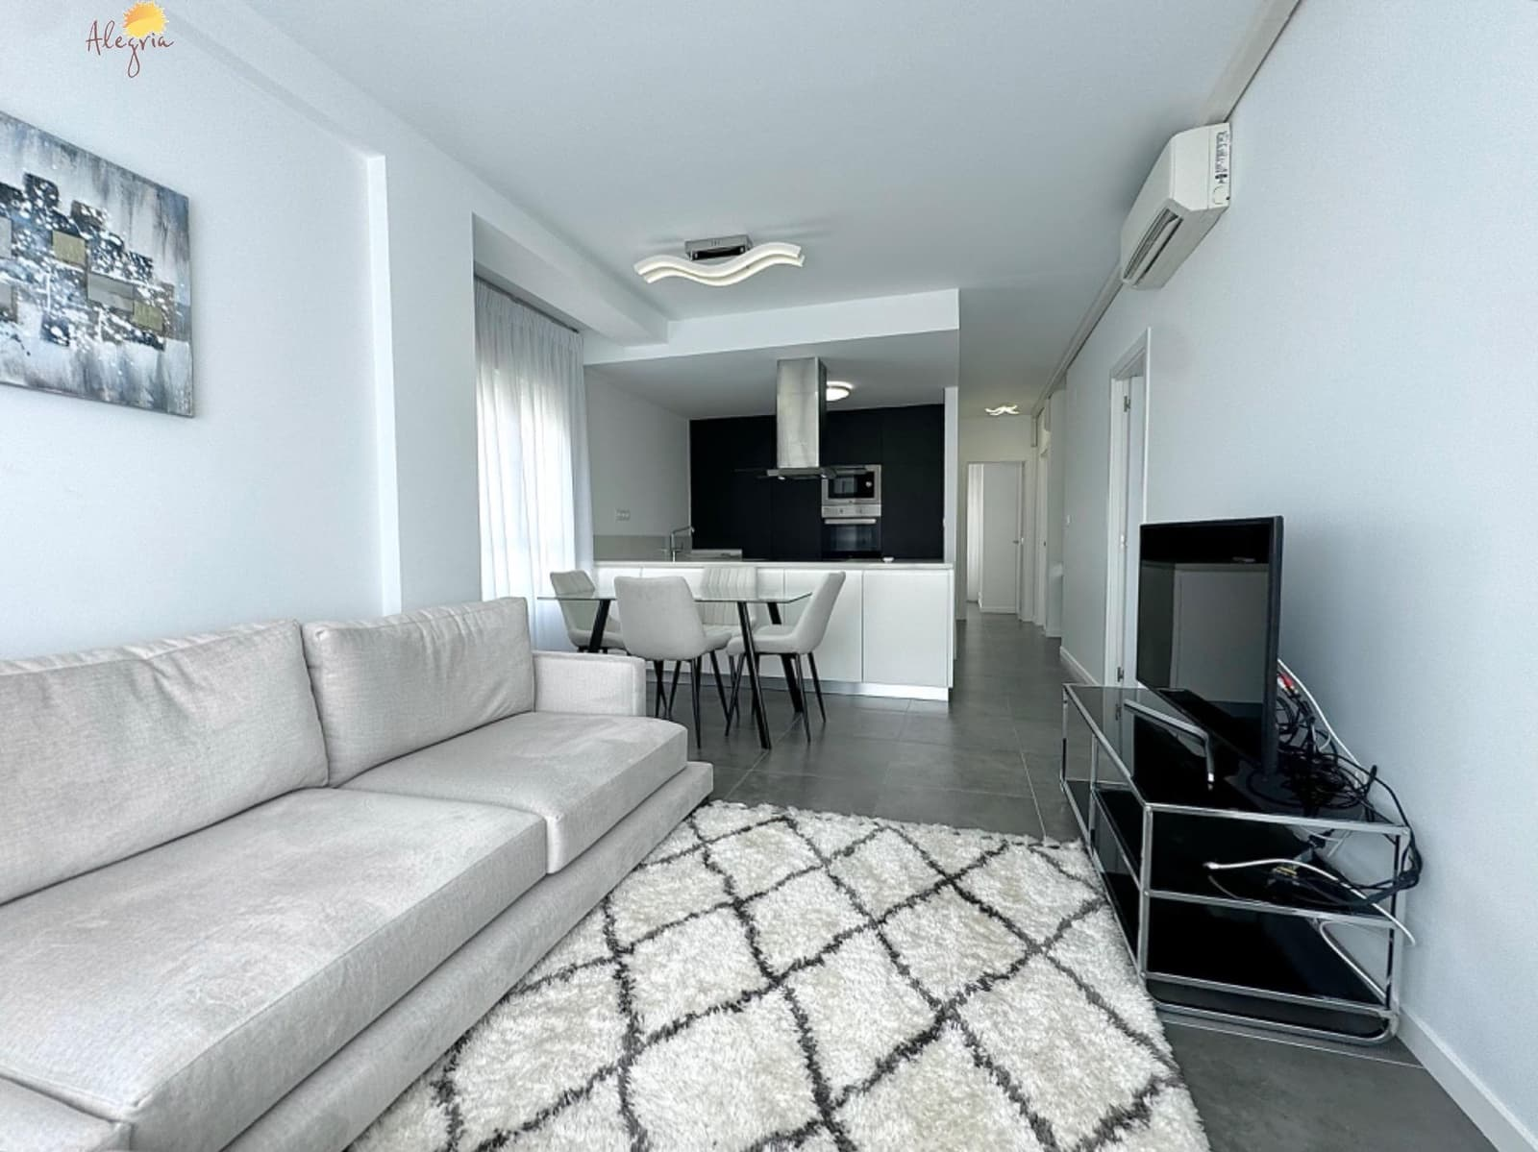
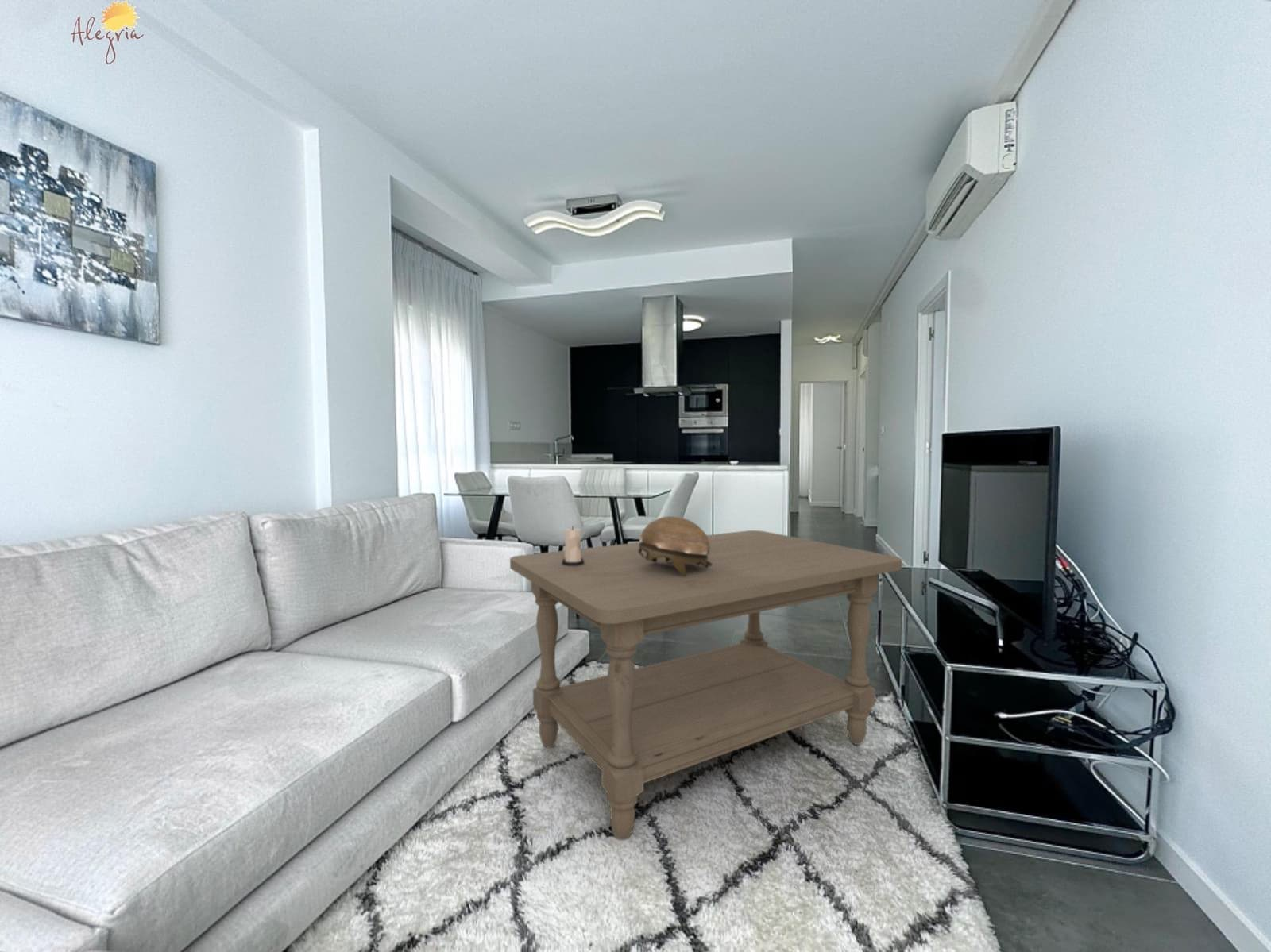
+ coffee table (703, 652)
+ decorative bowl (673, 542)
+ candle (573, 543)
